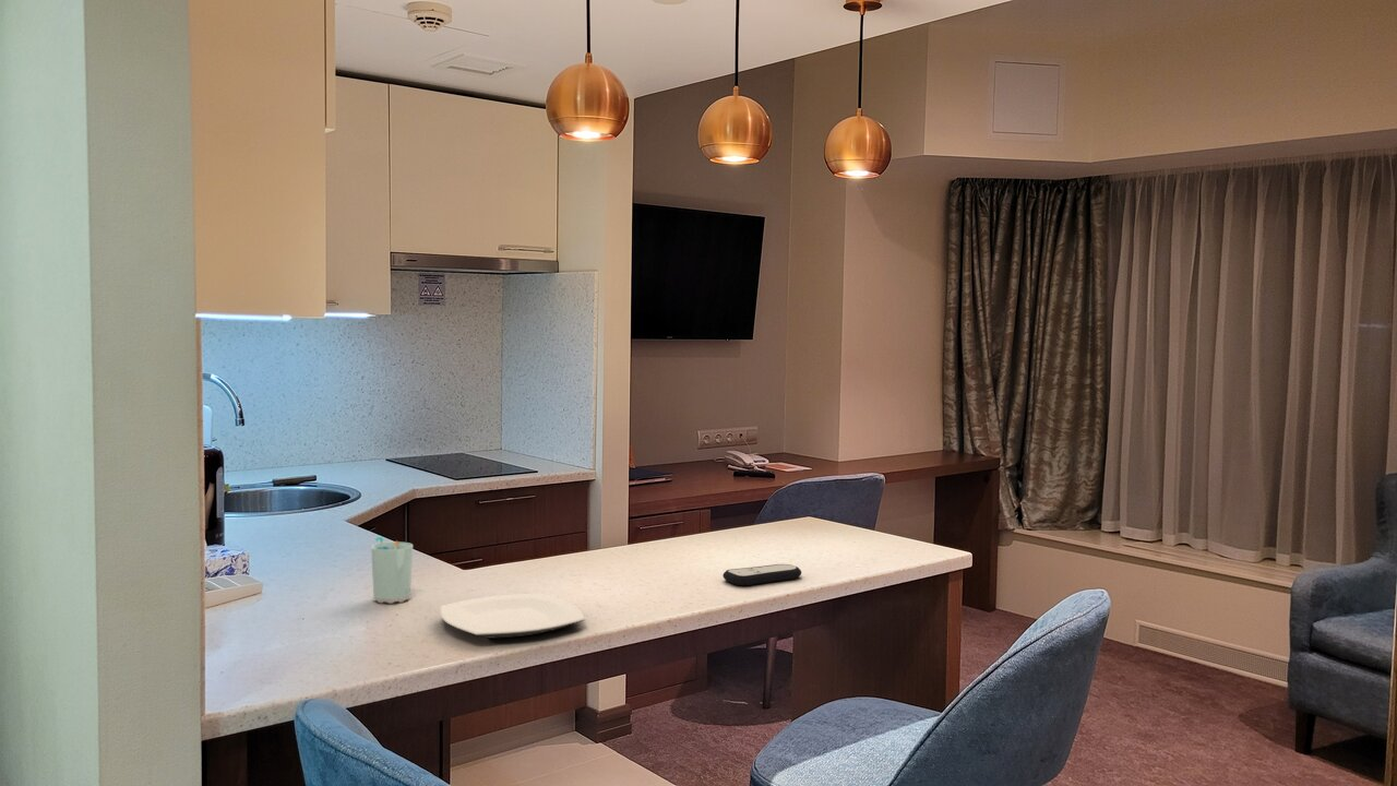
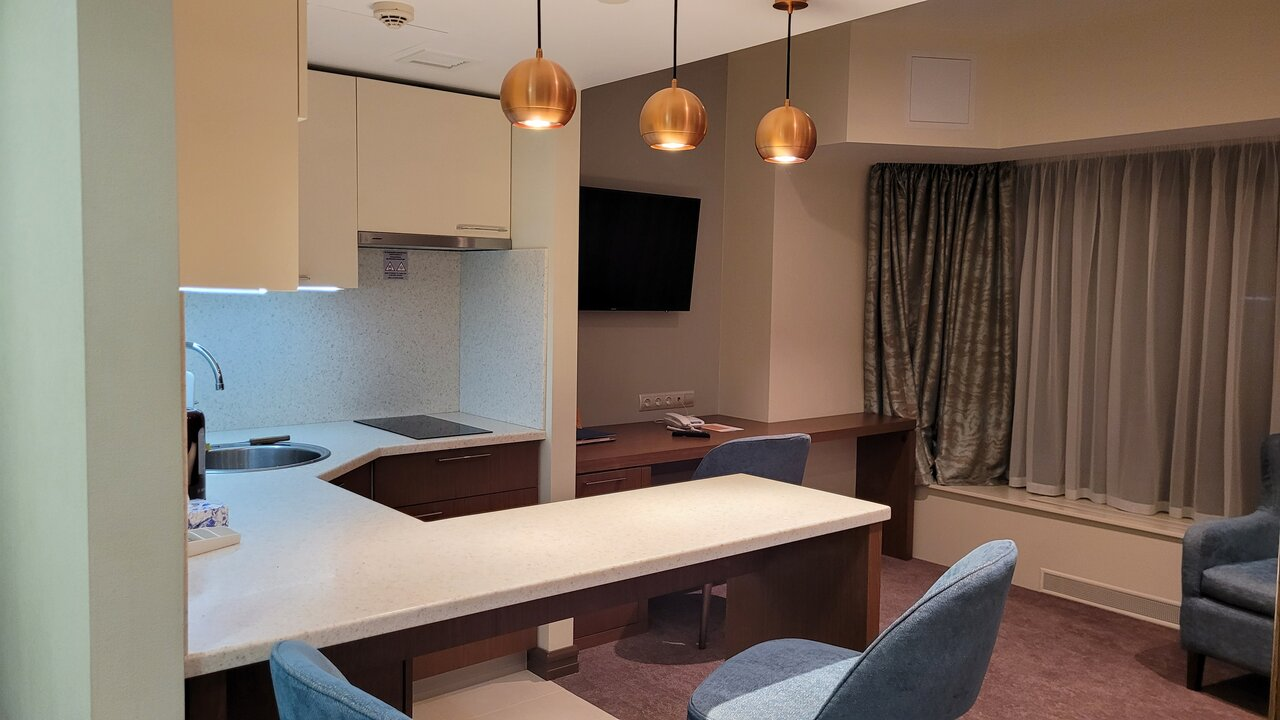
- cup (392, 565)
- remote control (763, 573)
- plate (511, 617)
